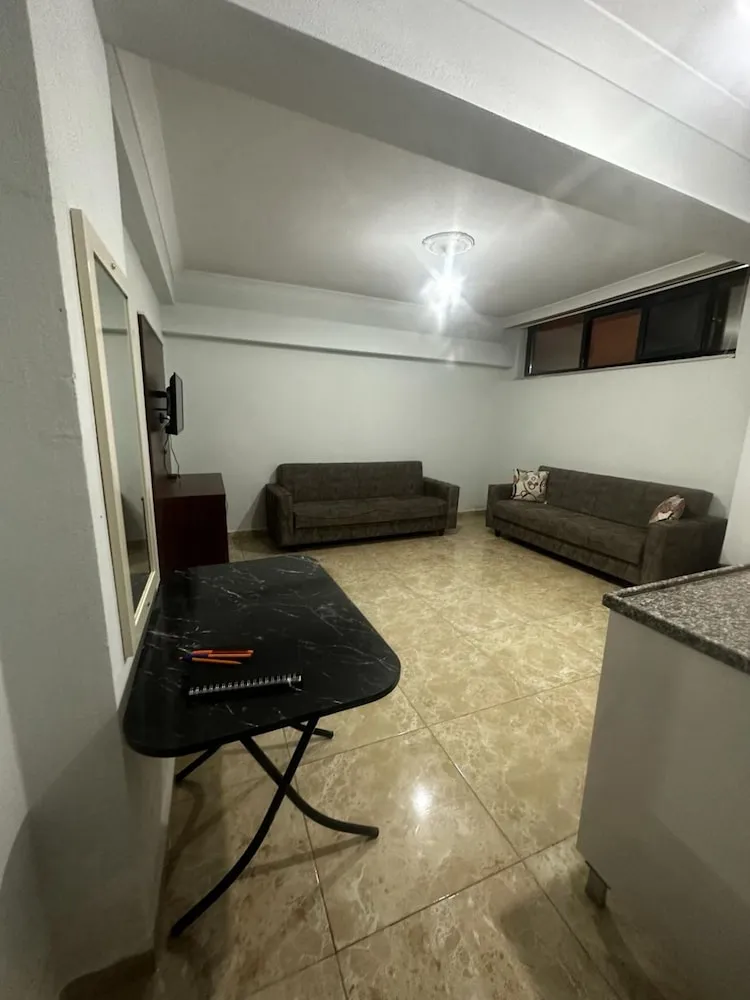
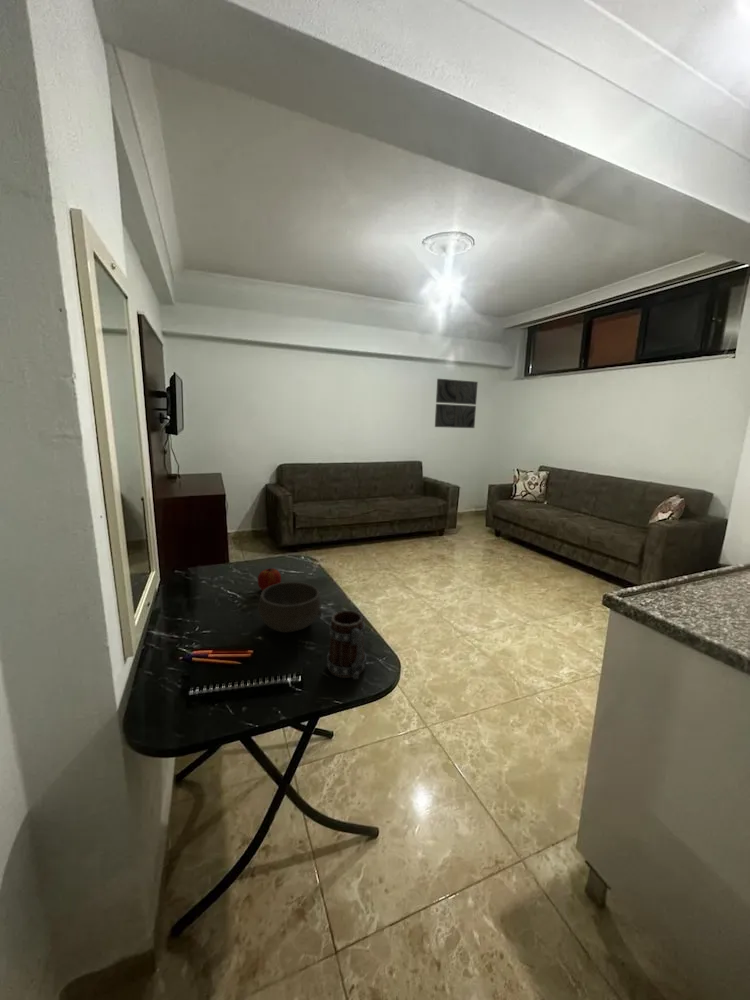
+ bowl (290, 608)
+ wall art (456, 403)
+ mug (349, 646)
+ fruit (269, 578)
